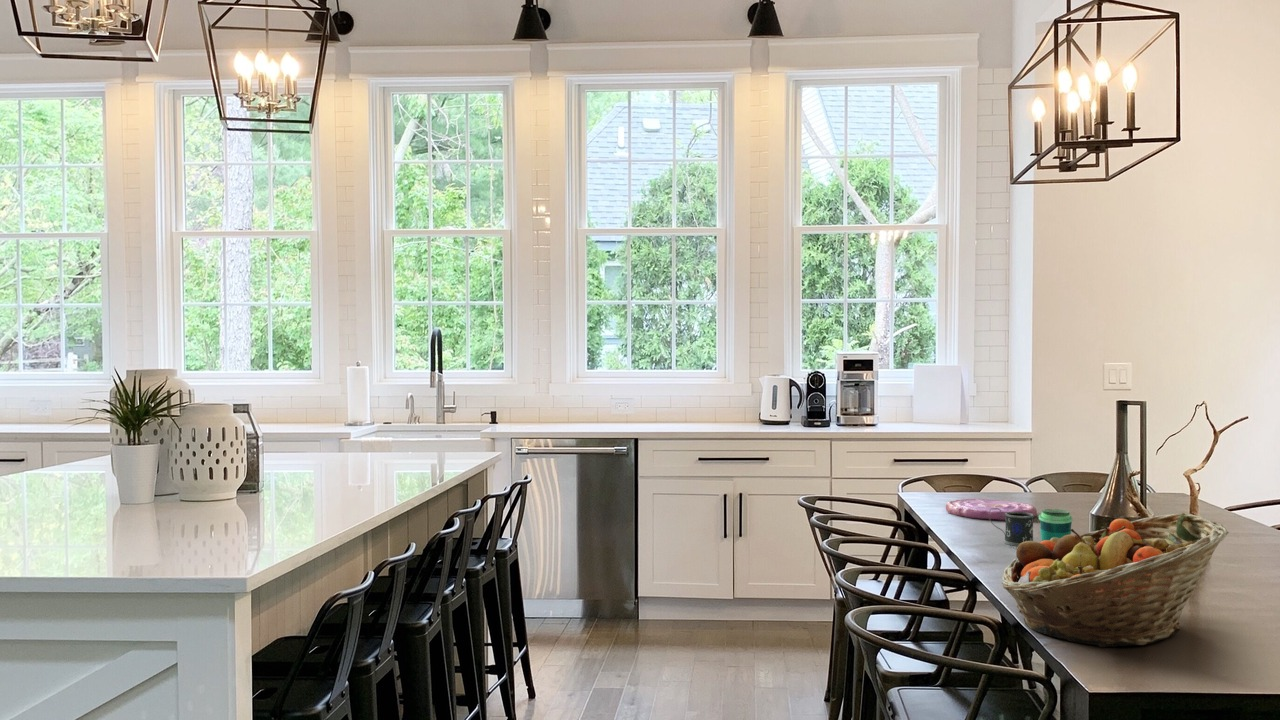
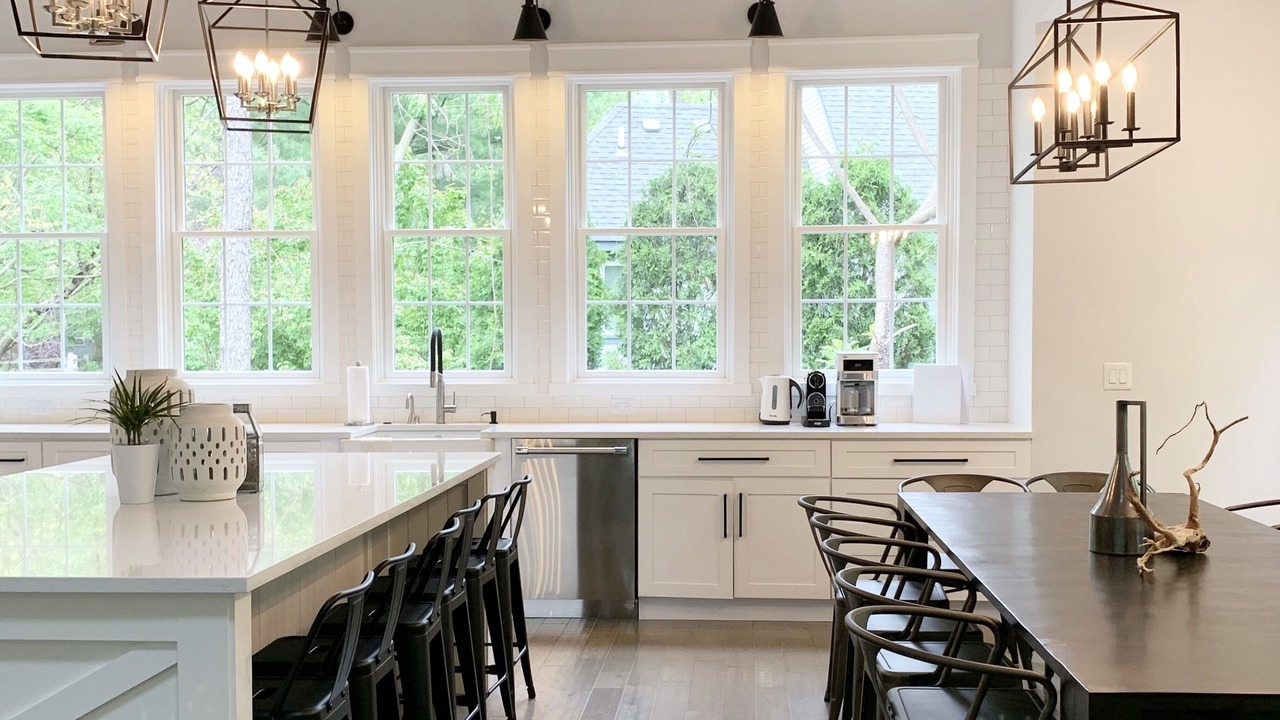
- fruit basket (1108, 570)
- cup (1055, 534)
- mug (1011, 525)
- plate (990, 508)
